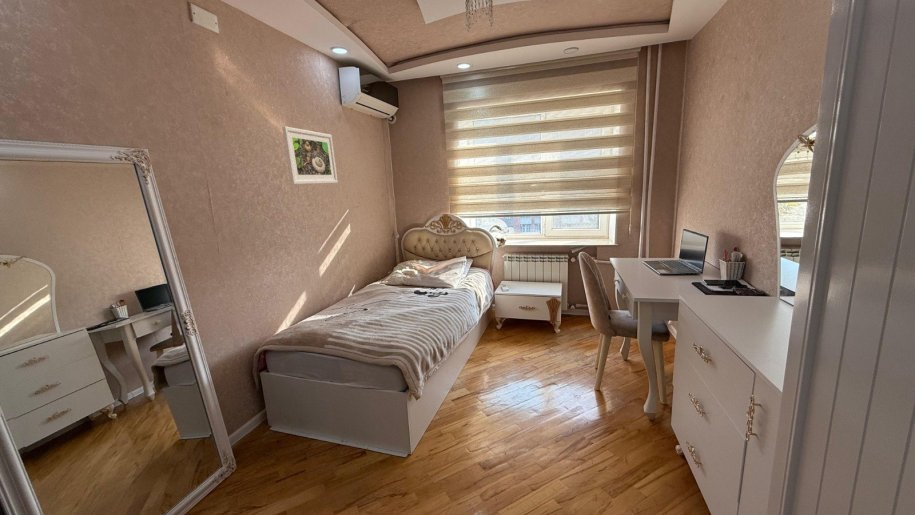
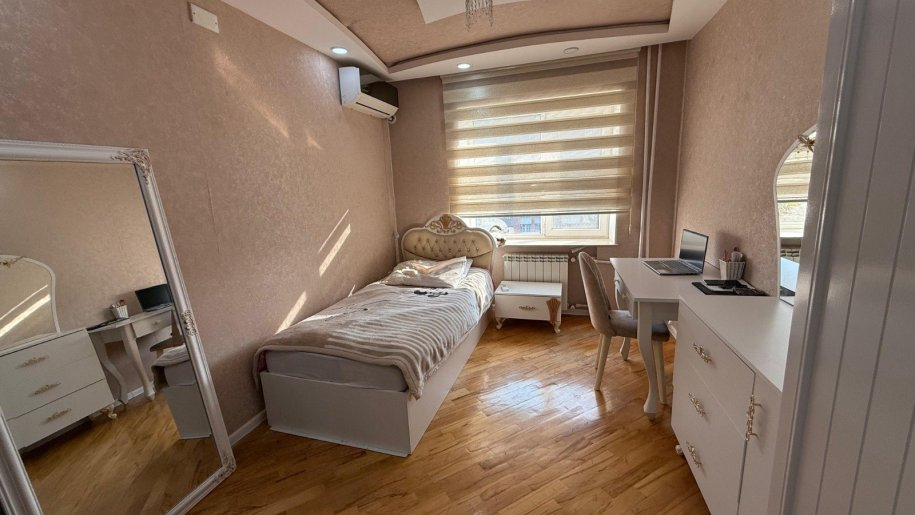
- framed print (312, 157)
